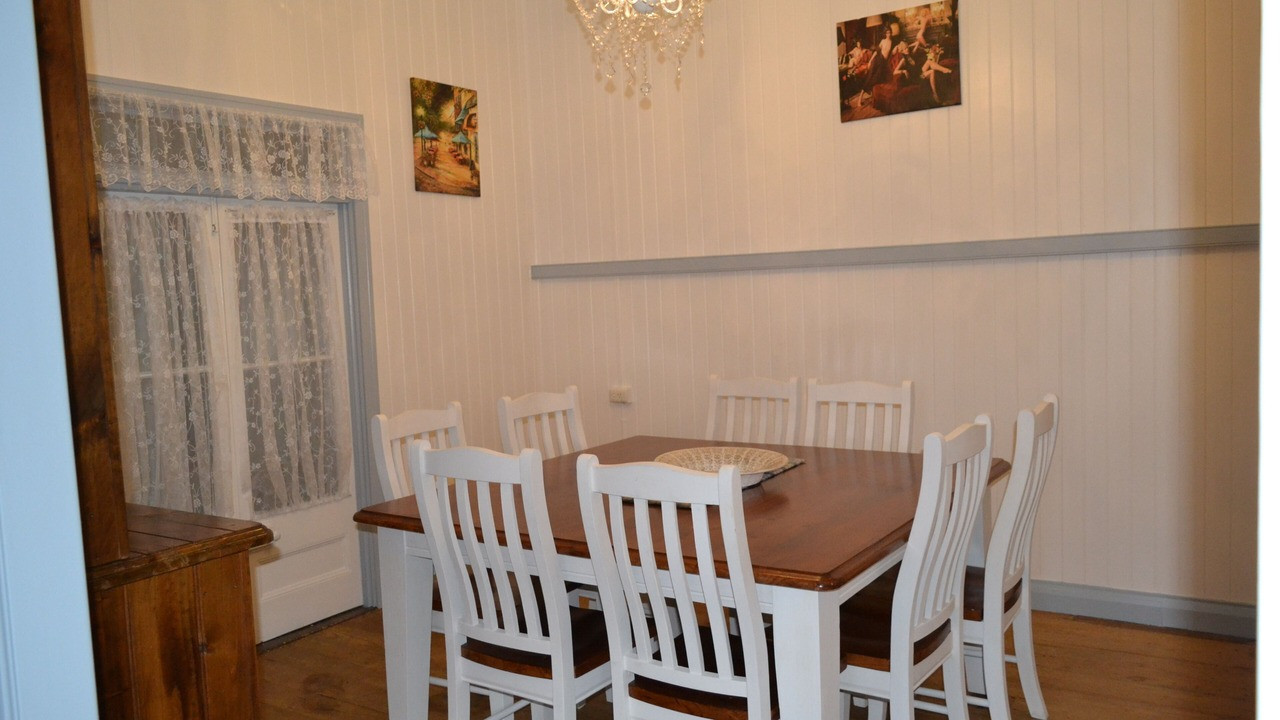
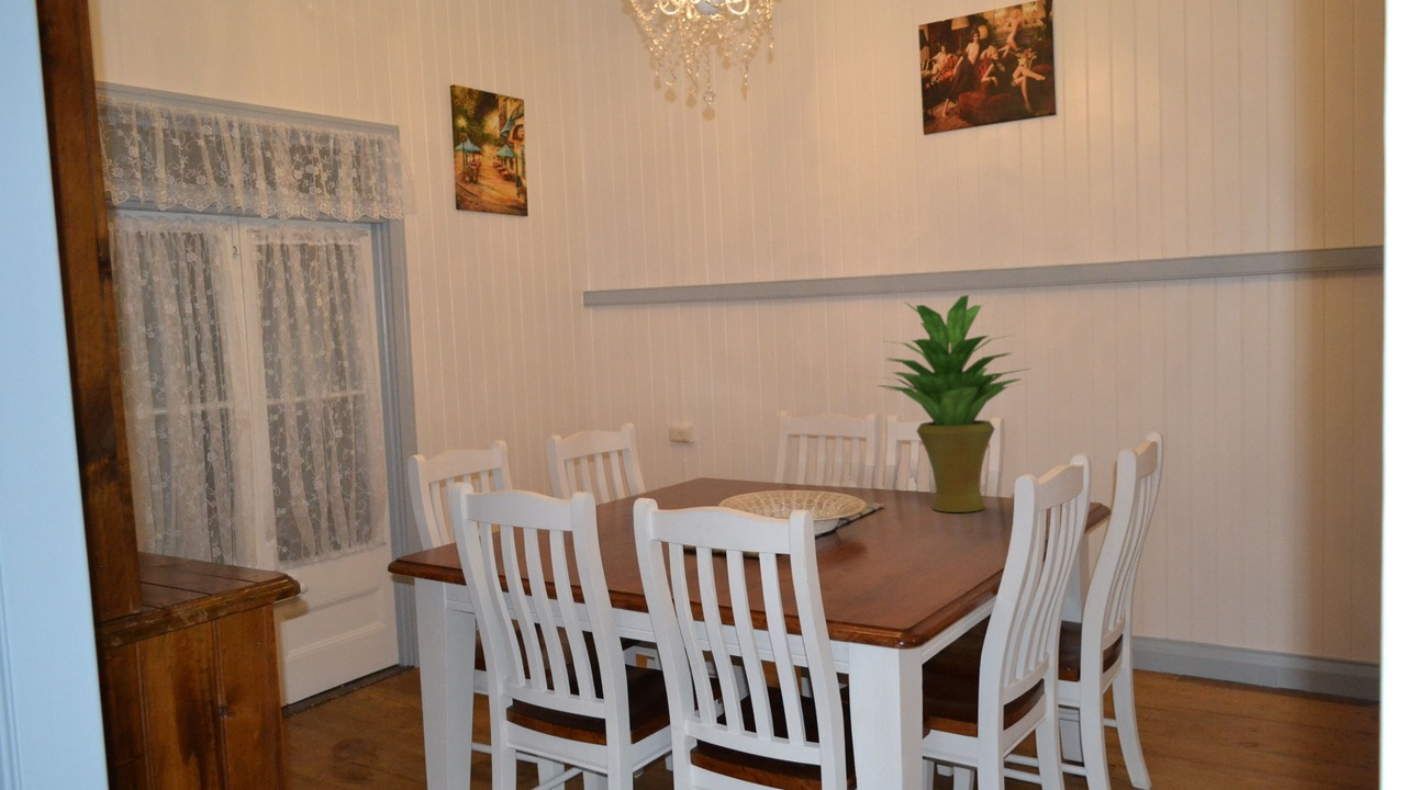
+ potted plant (955, 403)
